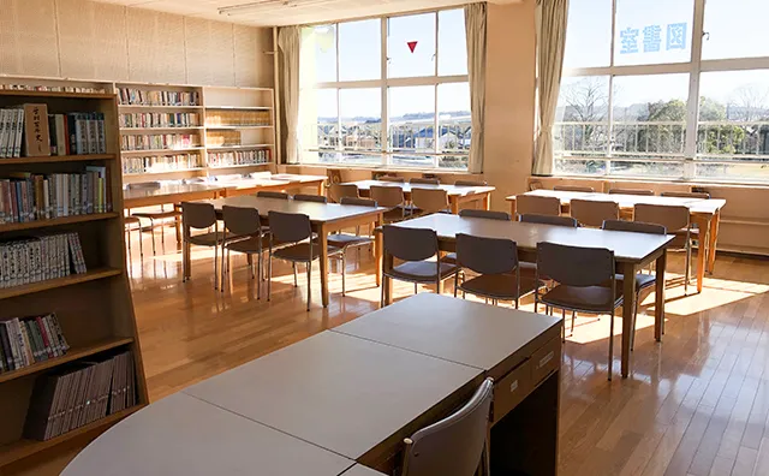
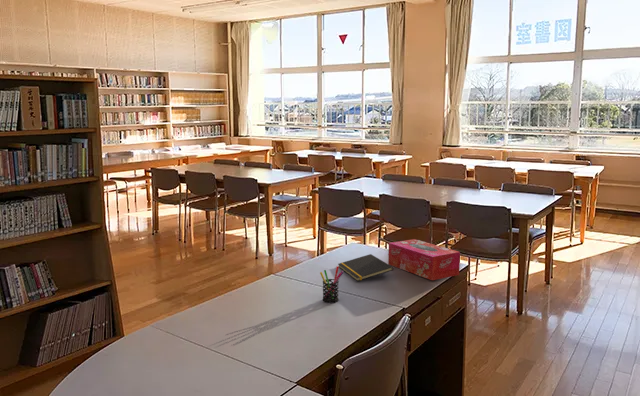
+ tissue box (422, 258)
+ pen holder (330, 283)
+ notepad (364, 266)
